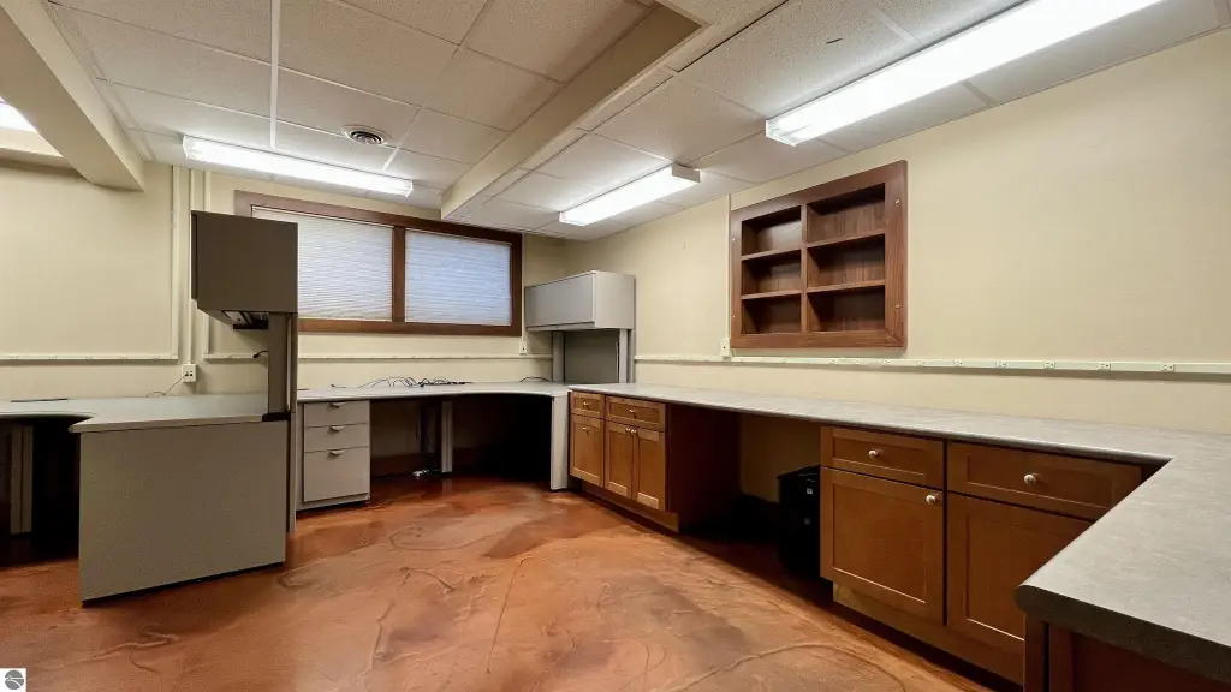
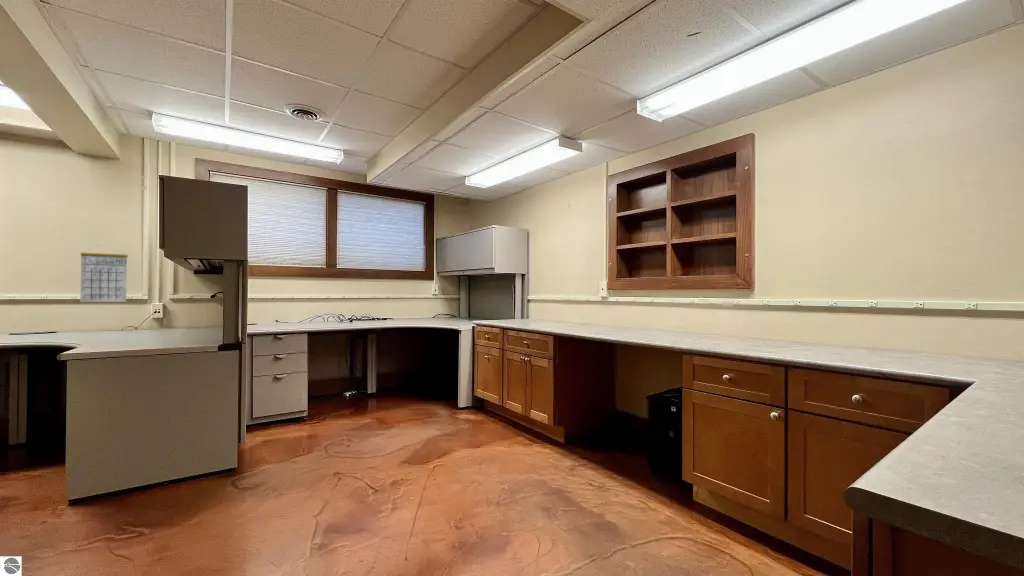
+ calendar (104, 272)
